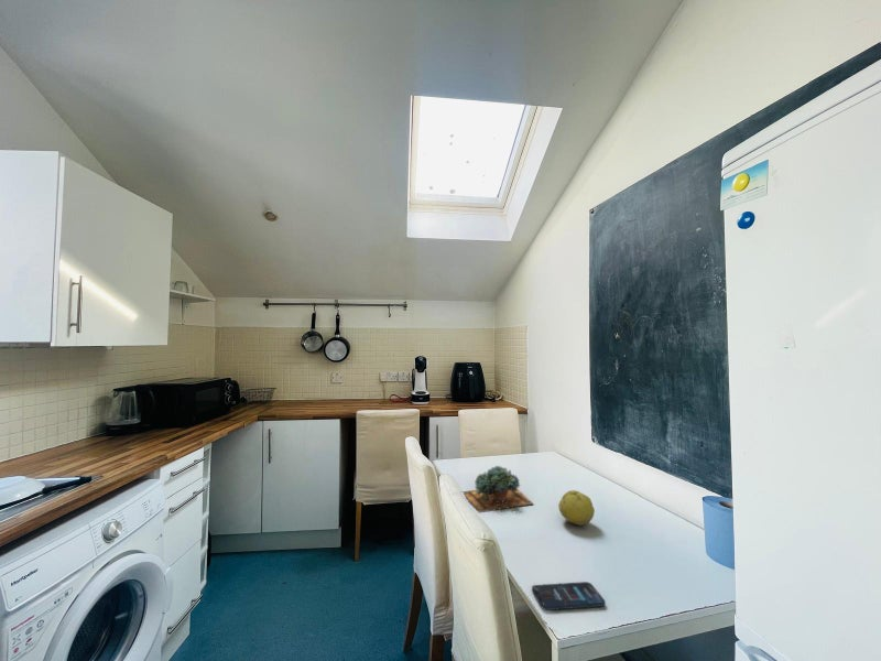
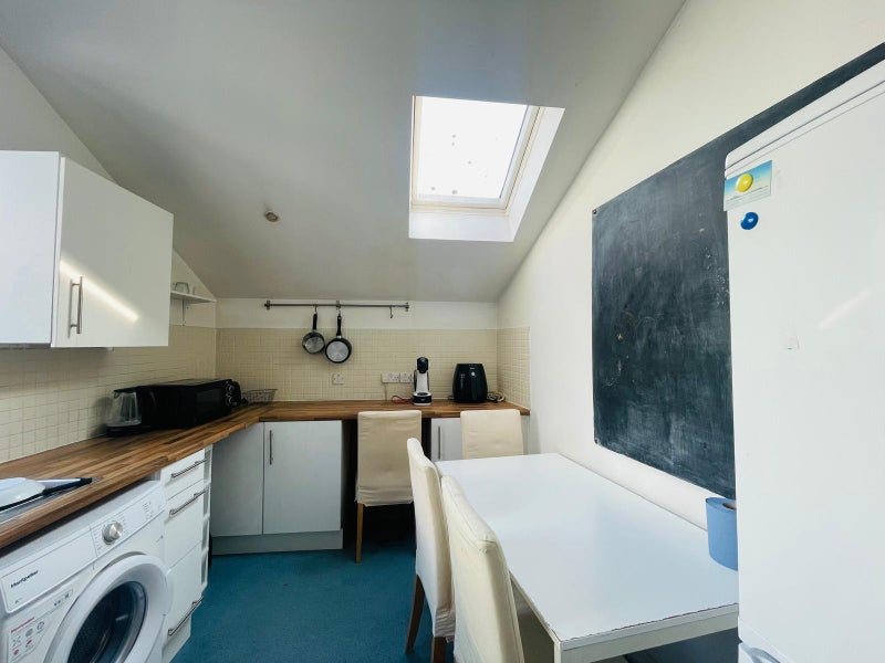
- succulent plant (496, 481)
- smartphone (567, 595)
- fruit (576, 508)
